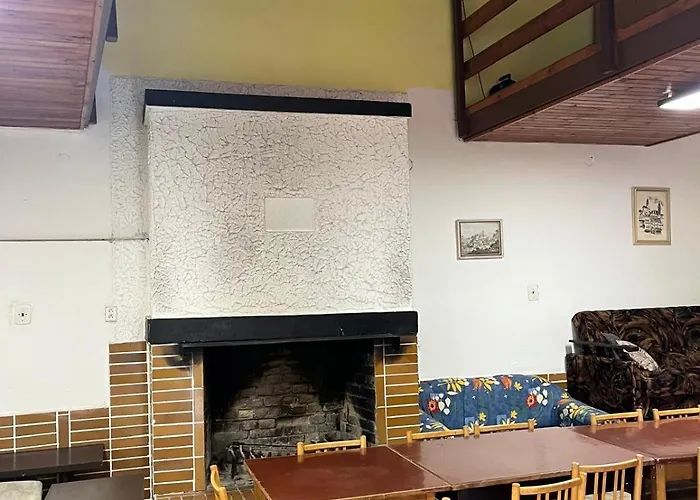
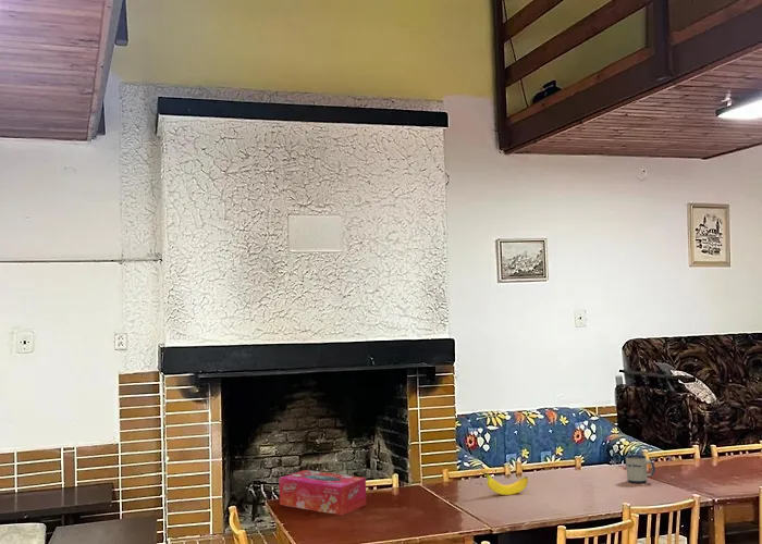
+ mug (640, 469)
+ tissue box (322, 491)
+ banana (505, 485)
